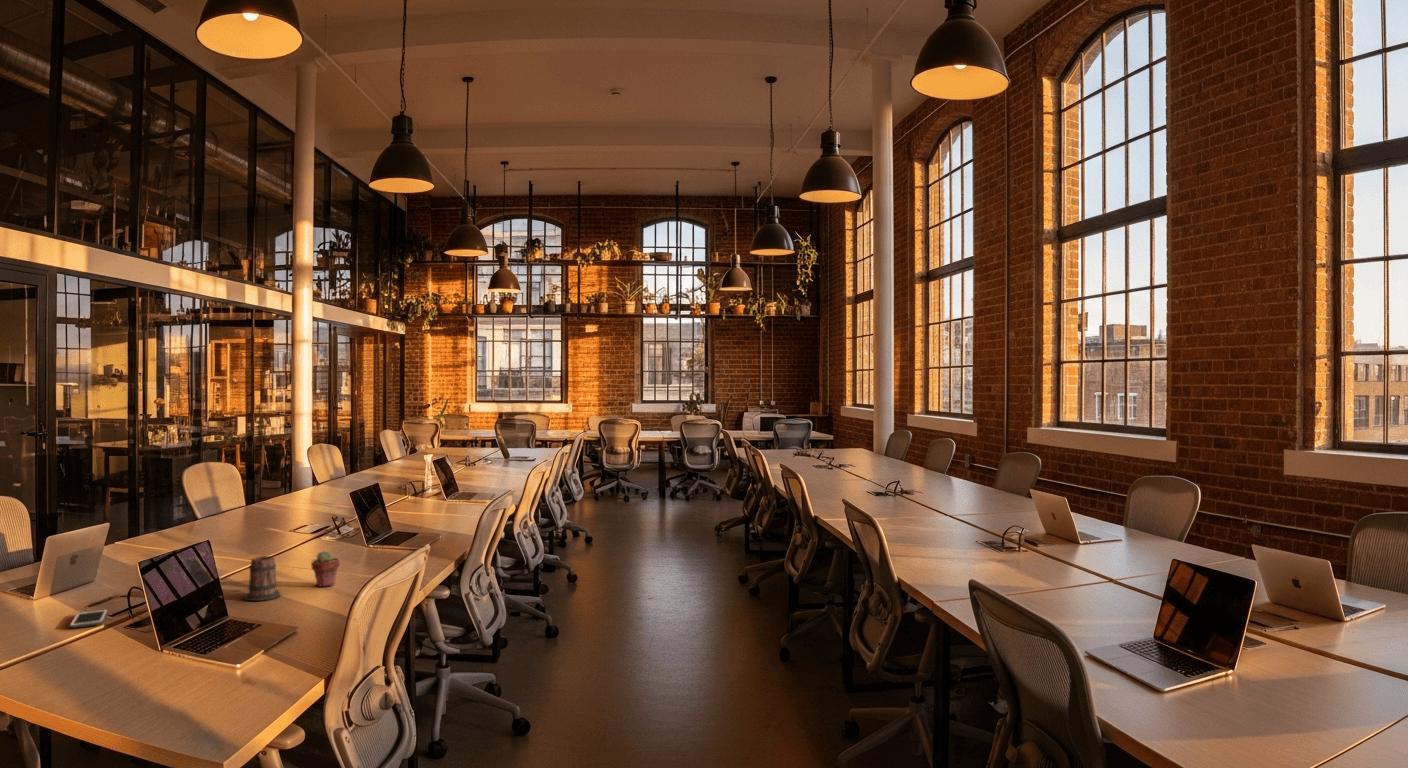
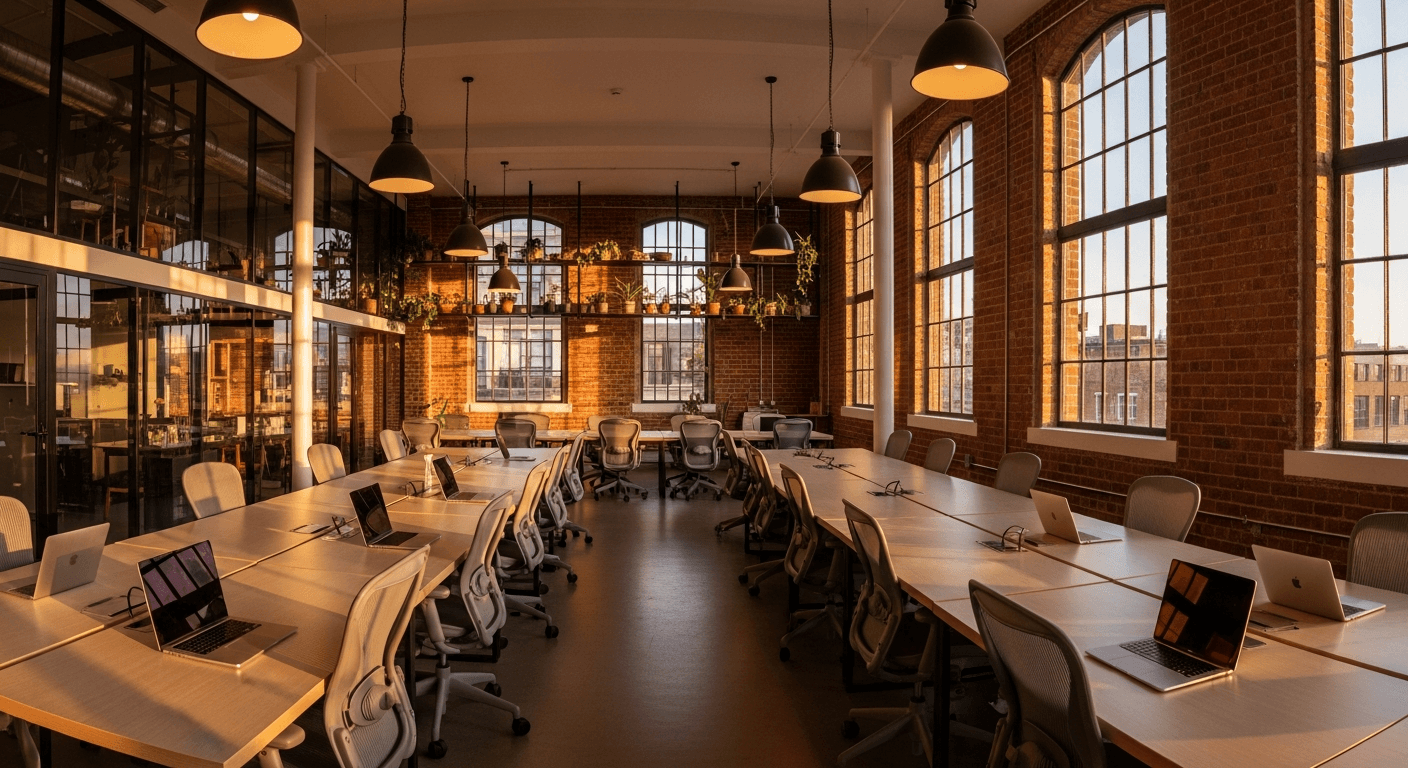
- mug (261, 575)
- cell phone (89, 618)
- potted succulent (325, 567)
